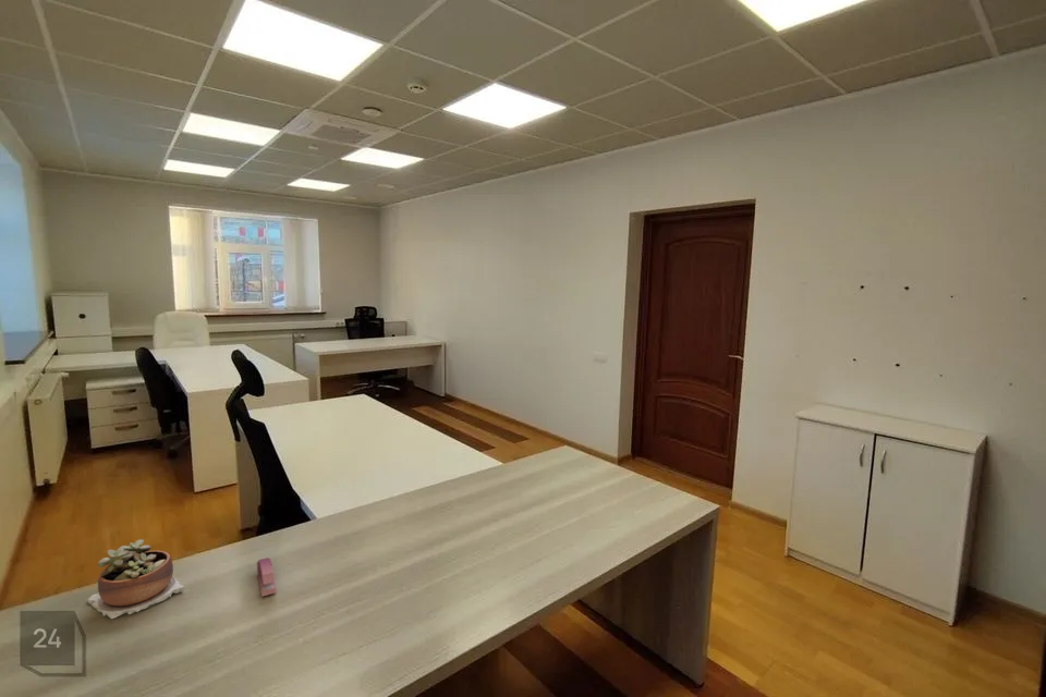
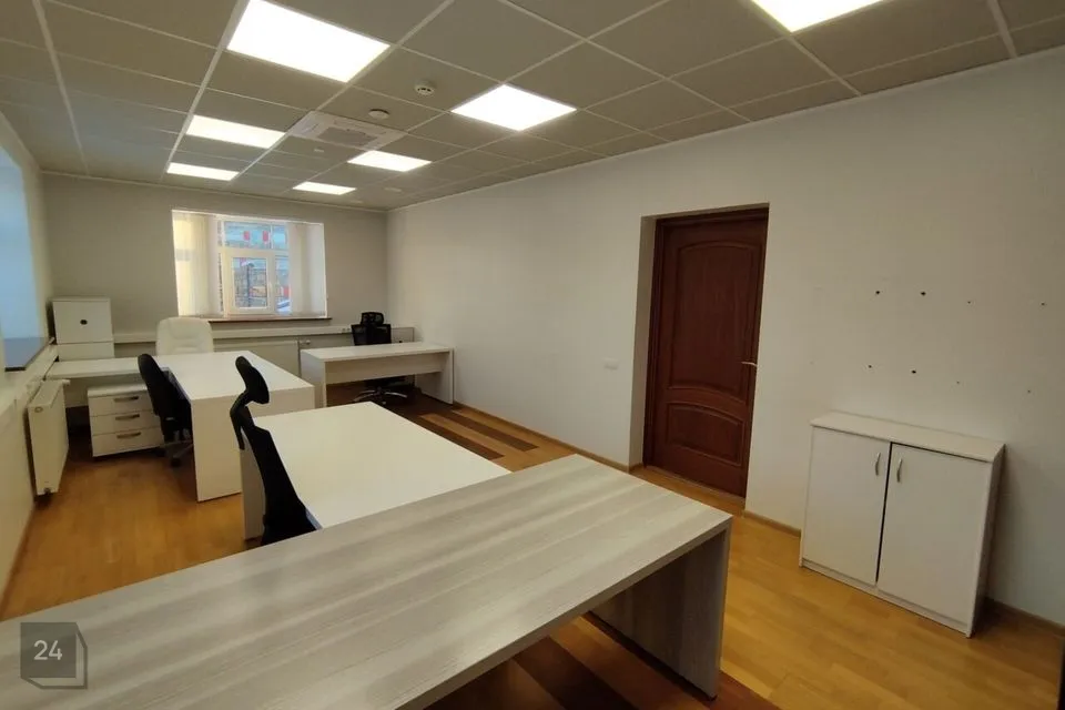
- succulent plant (136, 570)
- stapler (266, 573)
